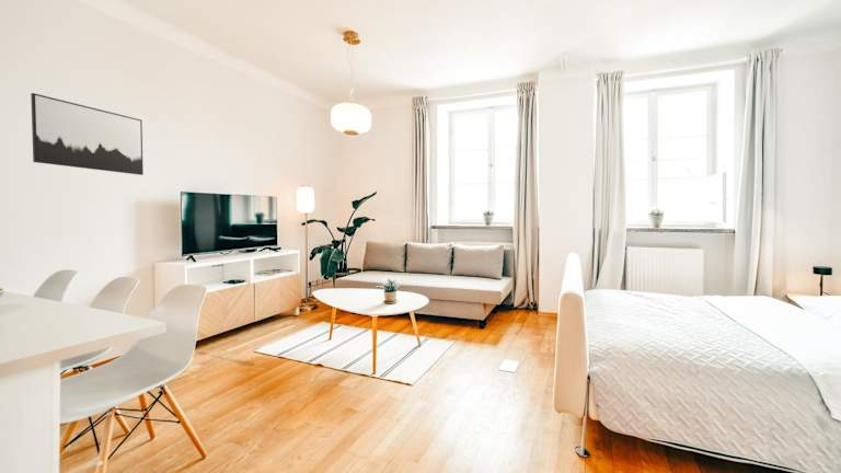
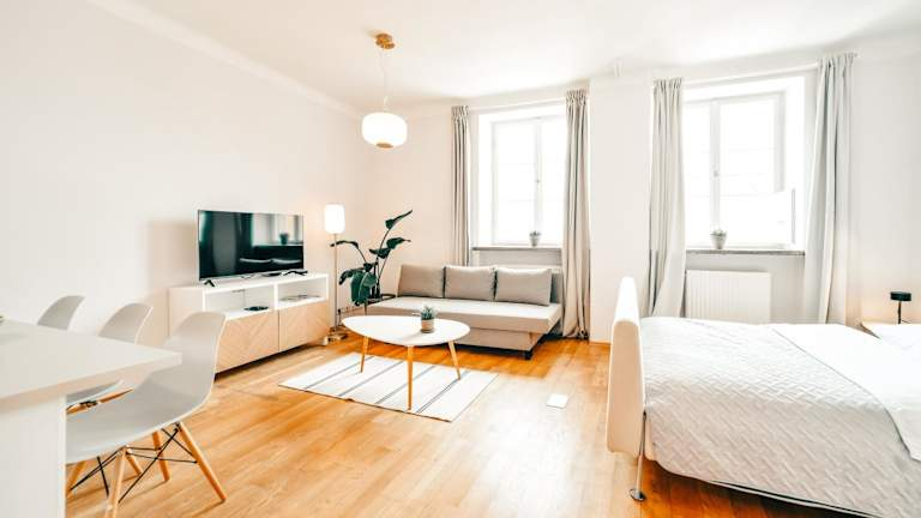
- wall art (93, 138)
